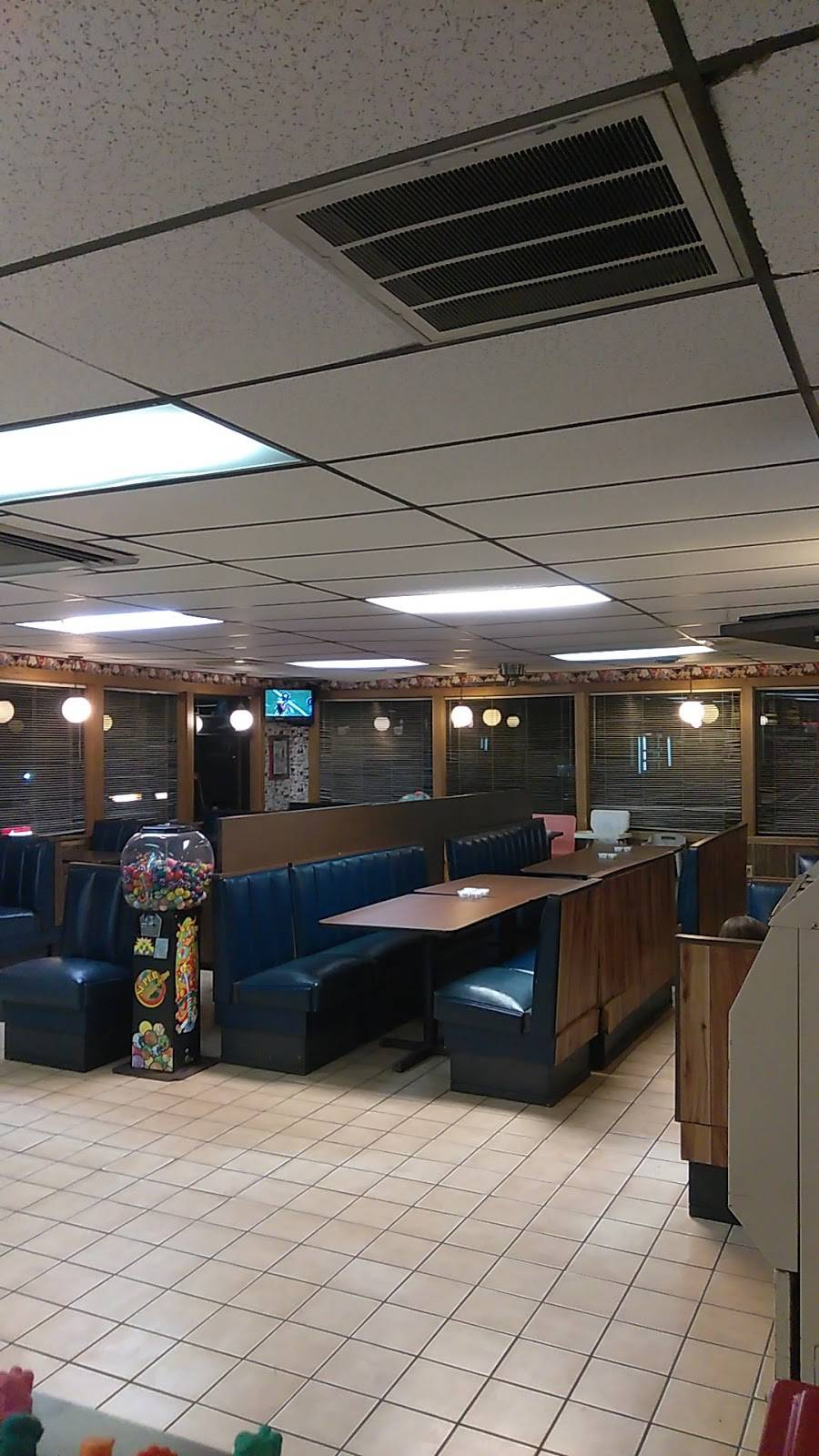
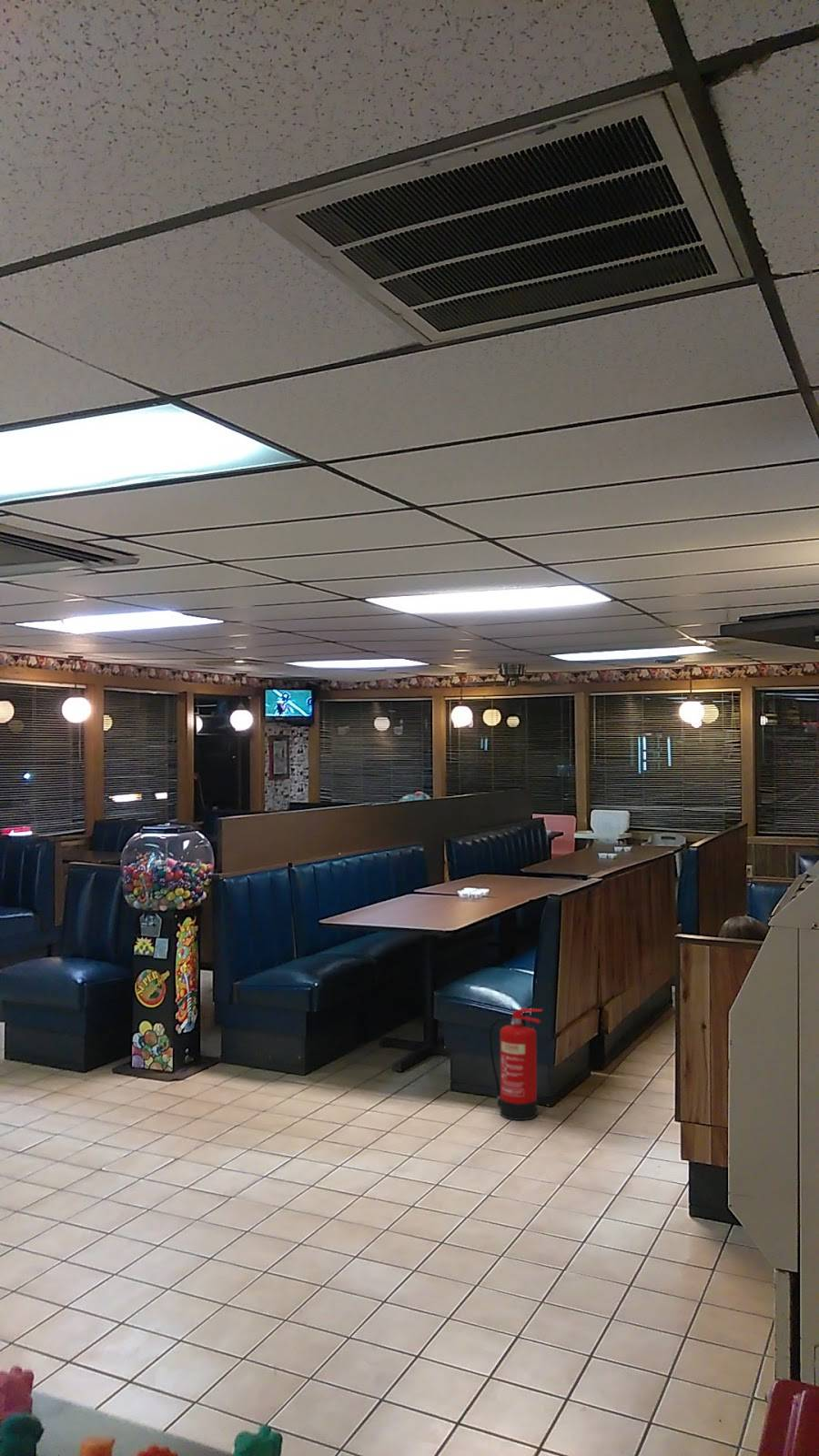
+ fire extinguisher (515, 1059)
